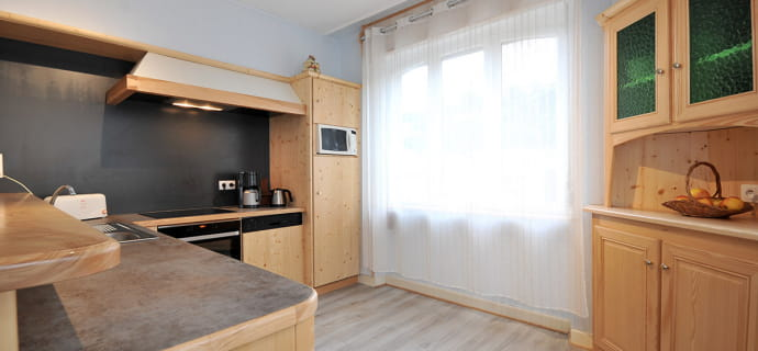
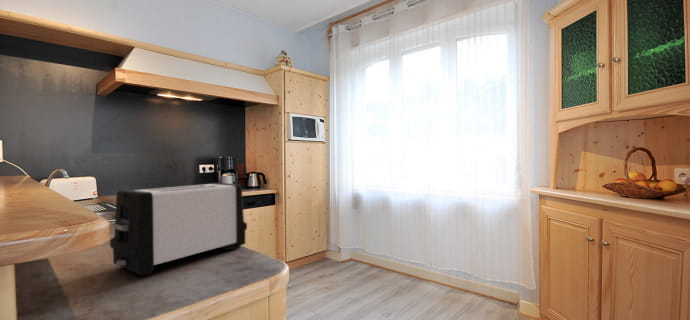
+ toaster (184, 221)
